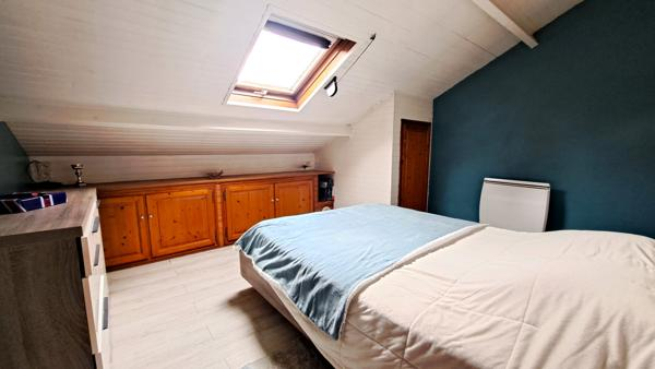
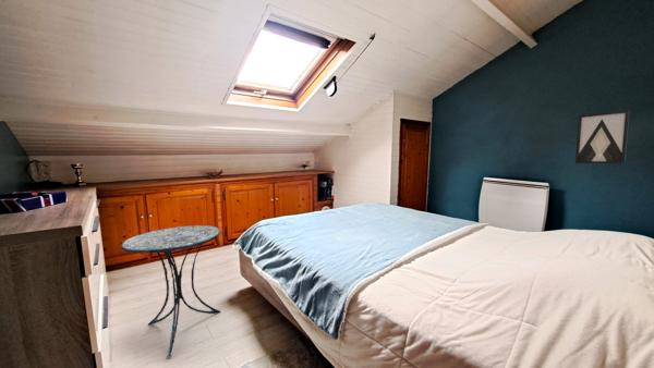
+ wall art (601, 138)
+ side table (178, 283)
